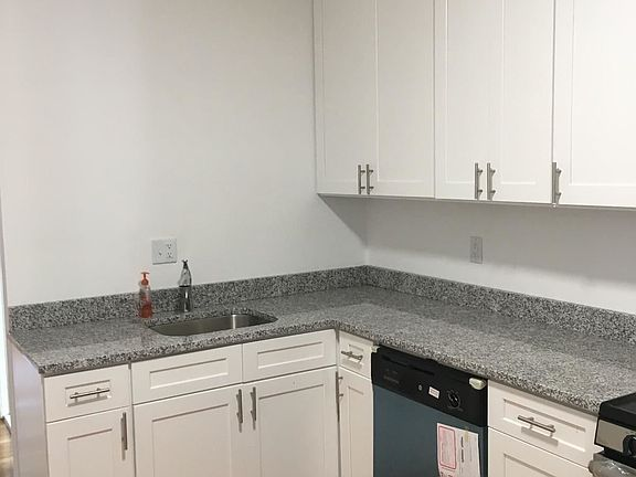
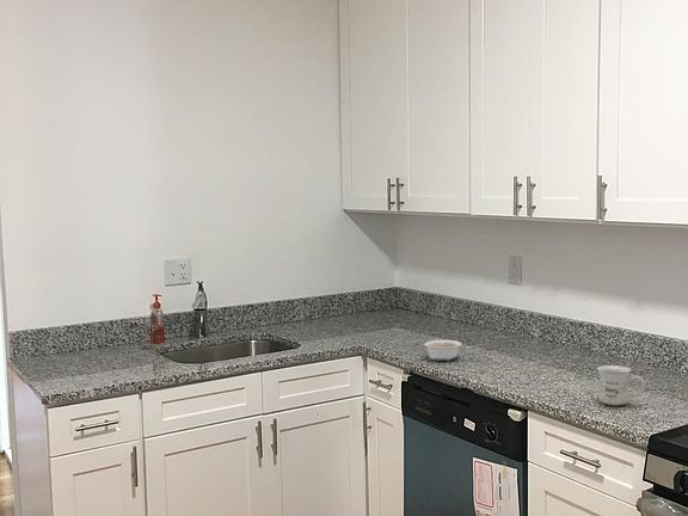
+ legume (442, 349)
+ mug (620, 386)
